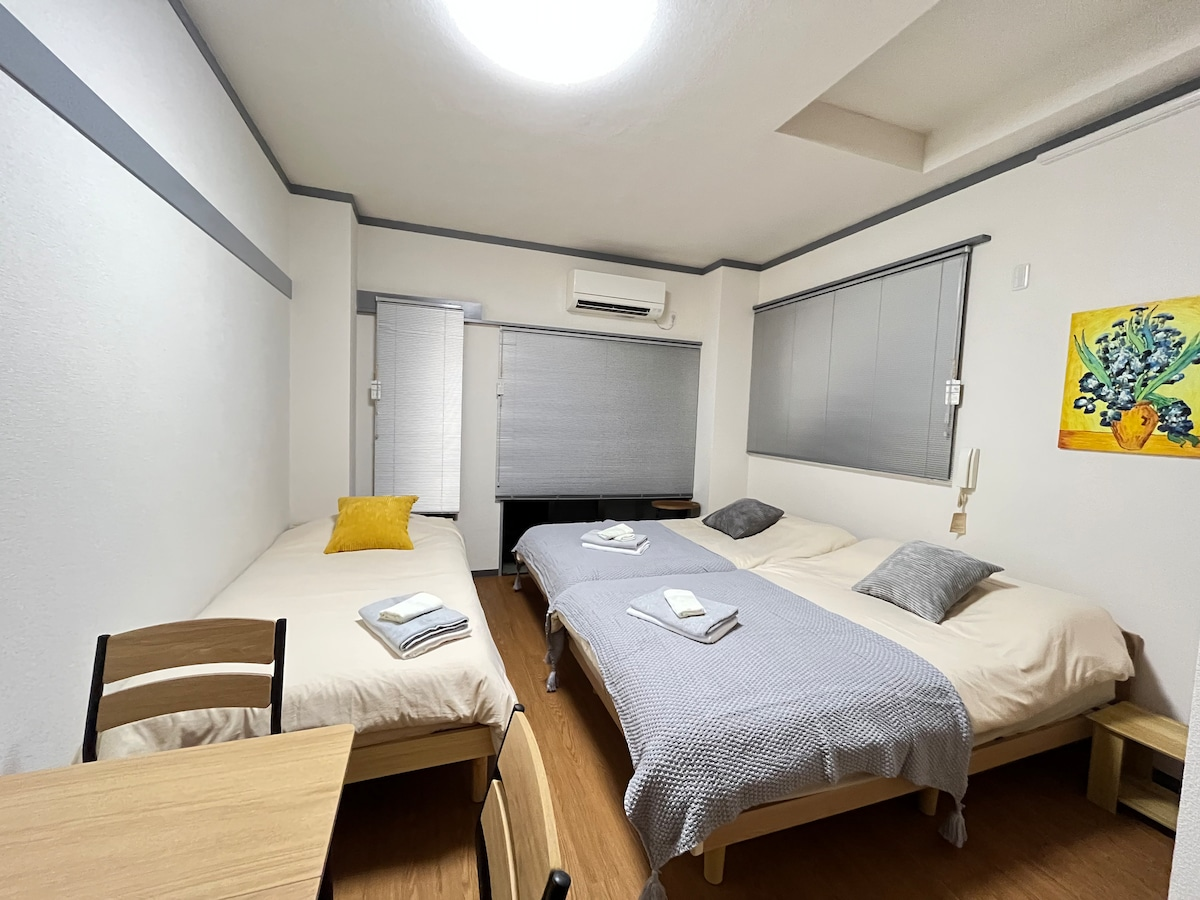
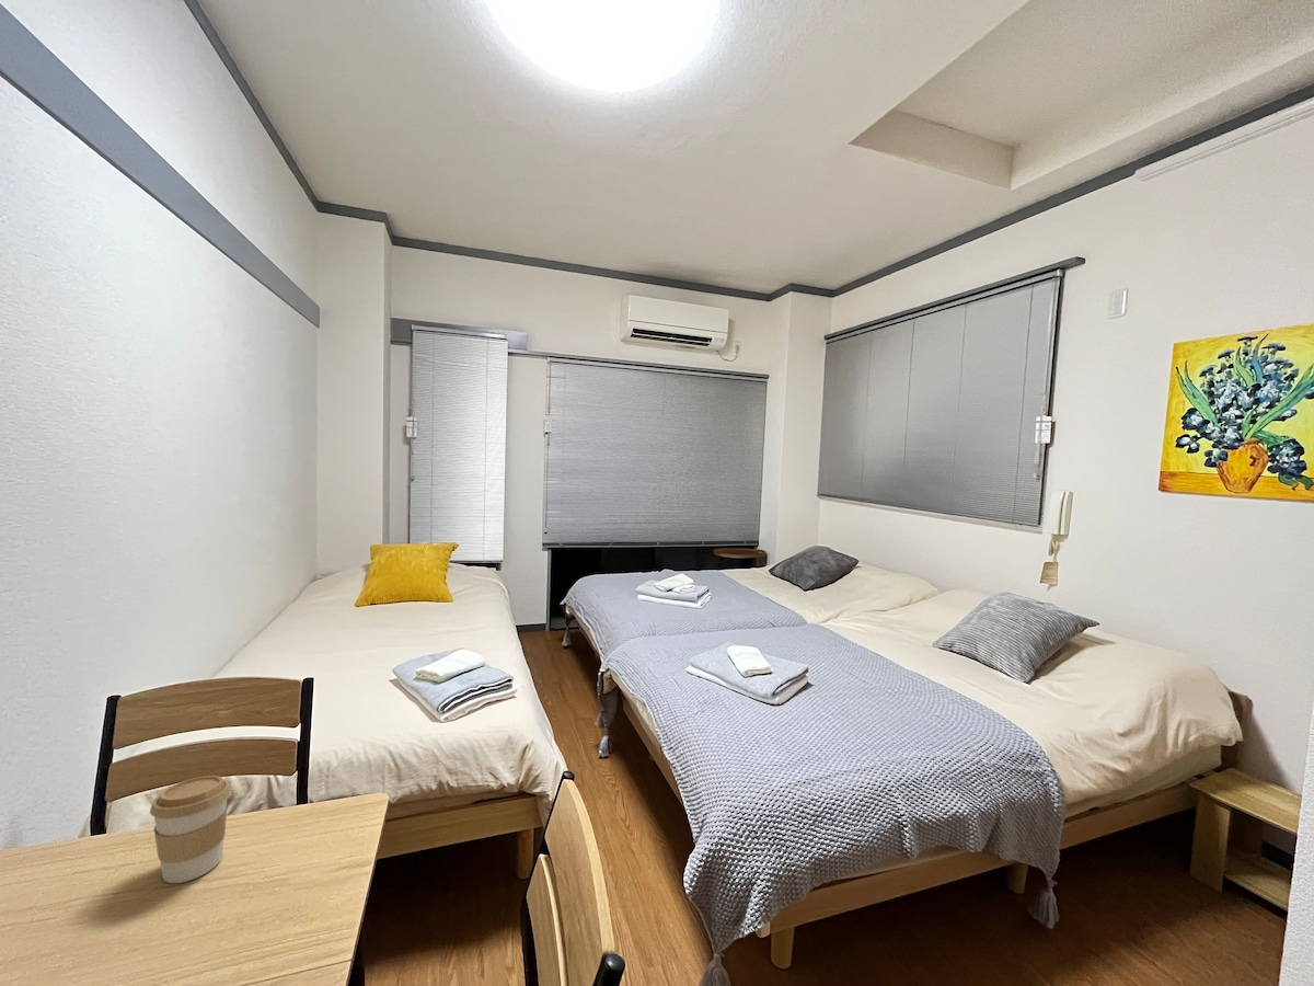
+ coffee cup (192, 825)
